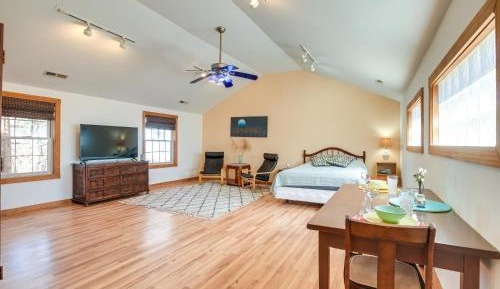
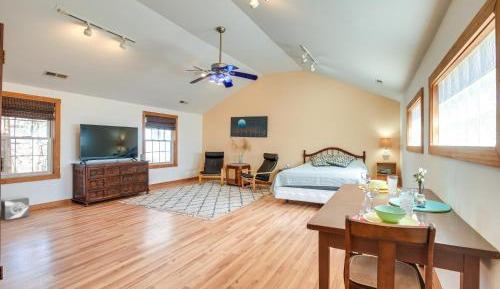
+ speaker (13, 207)
